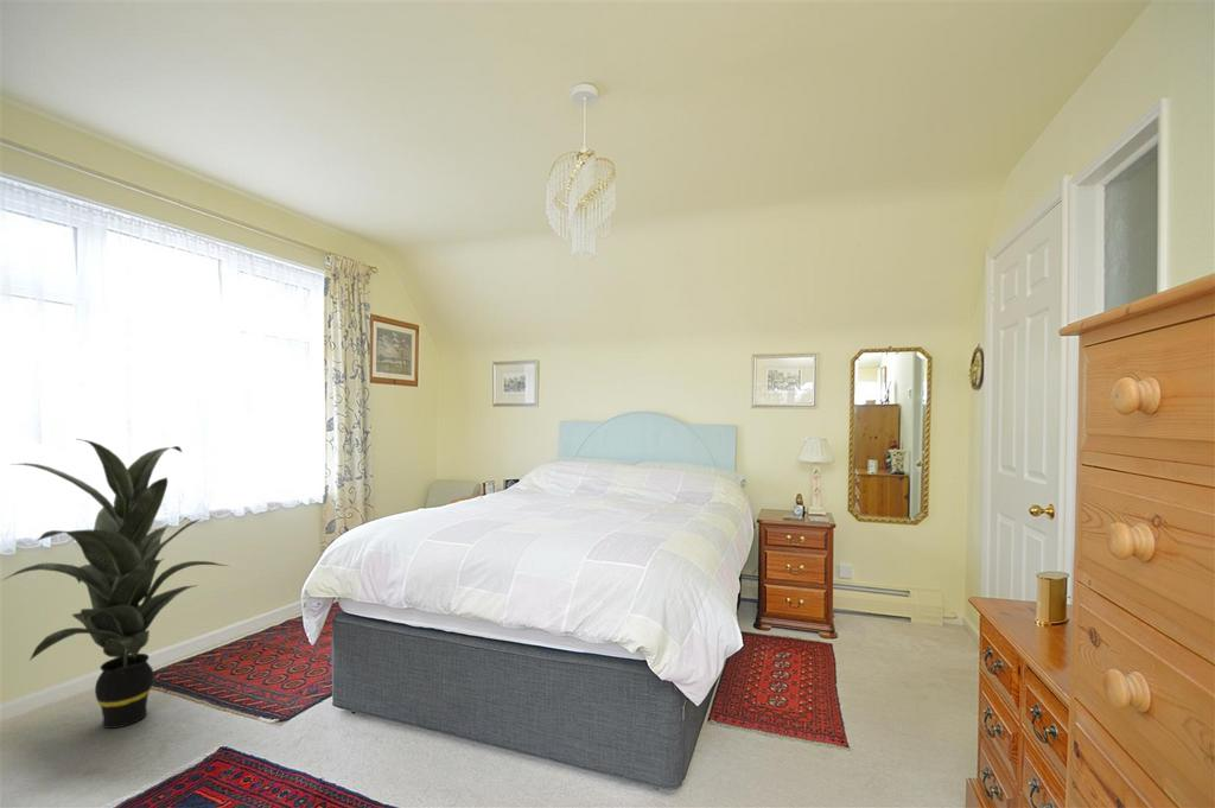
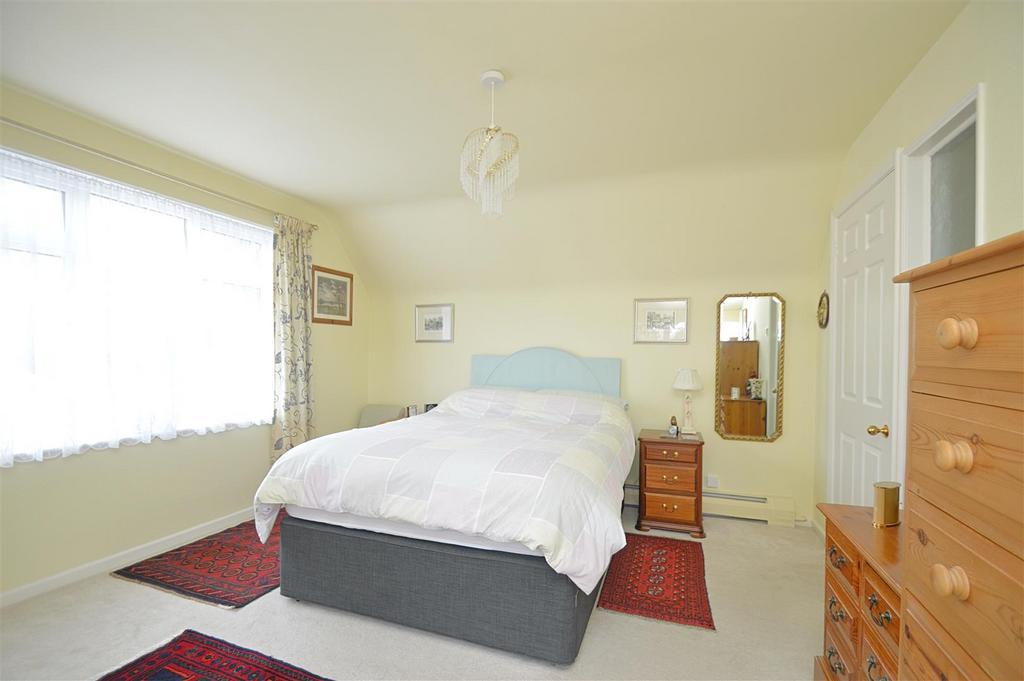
- indoor plant (109, 579)
